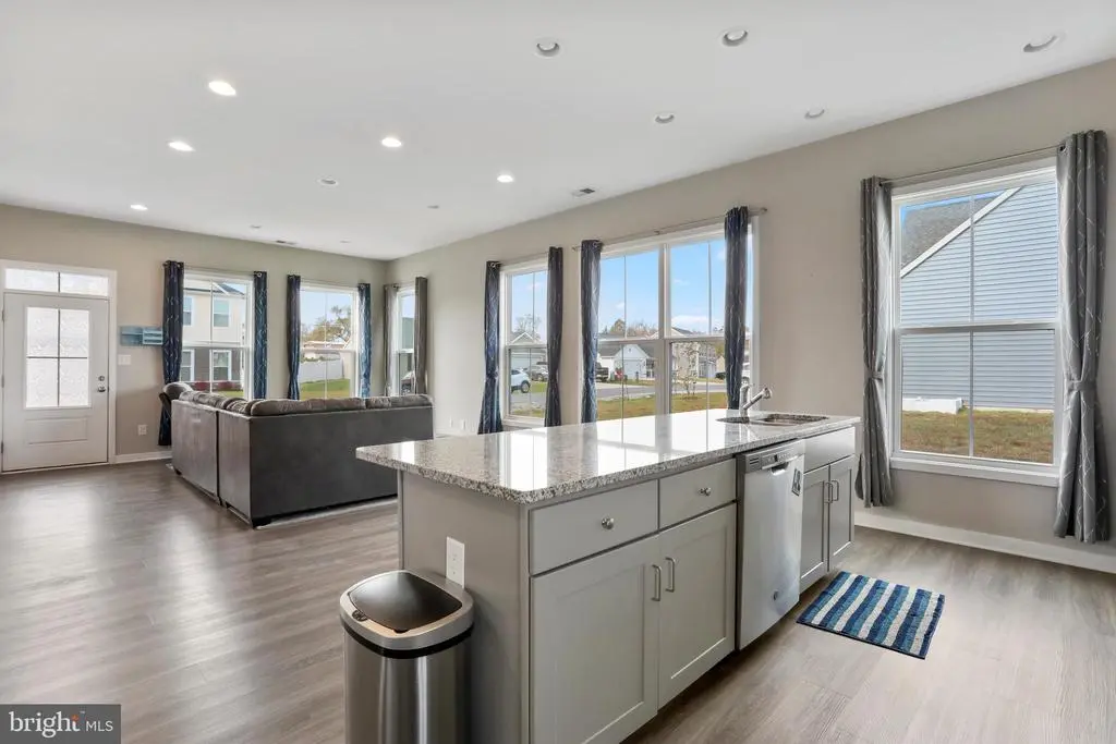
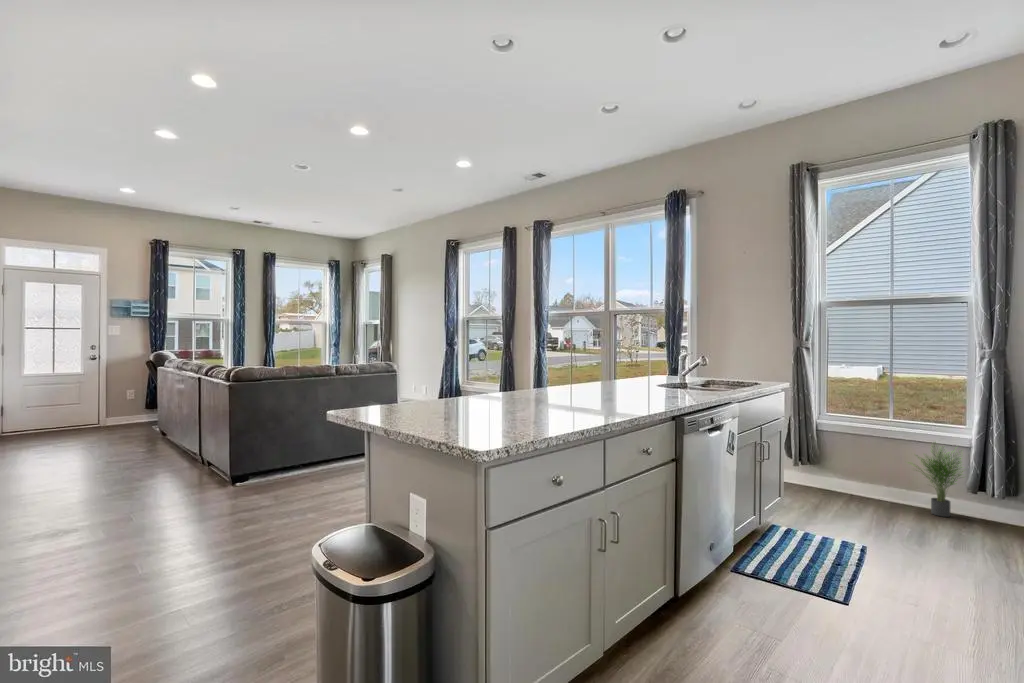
+ potted plant (935, 477)
